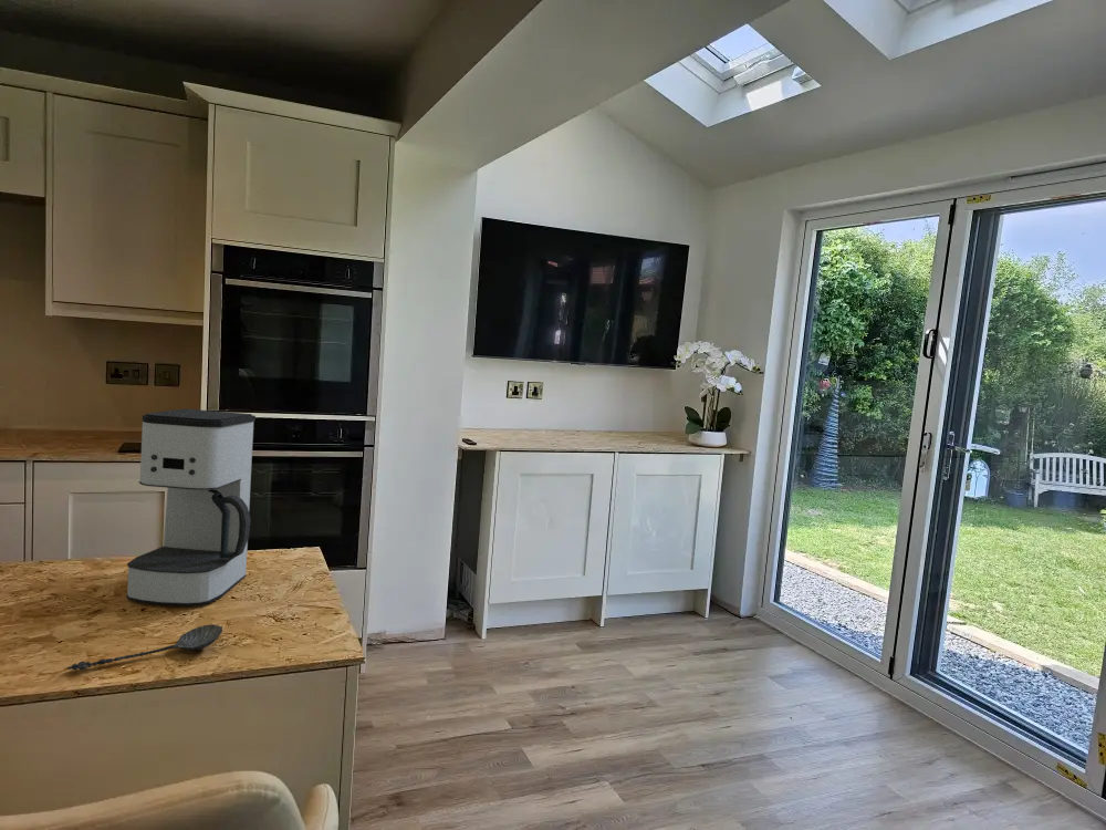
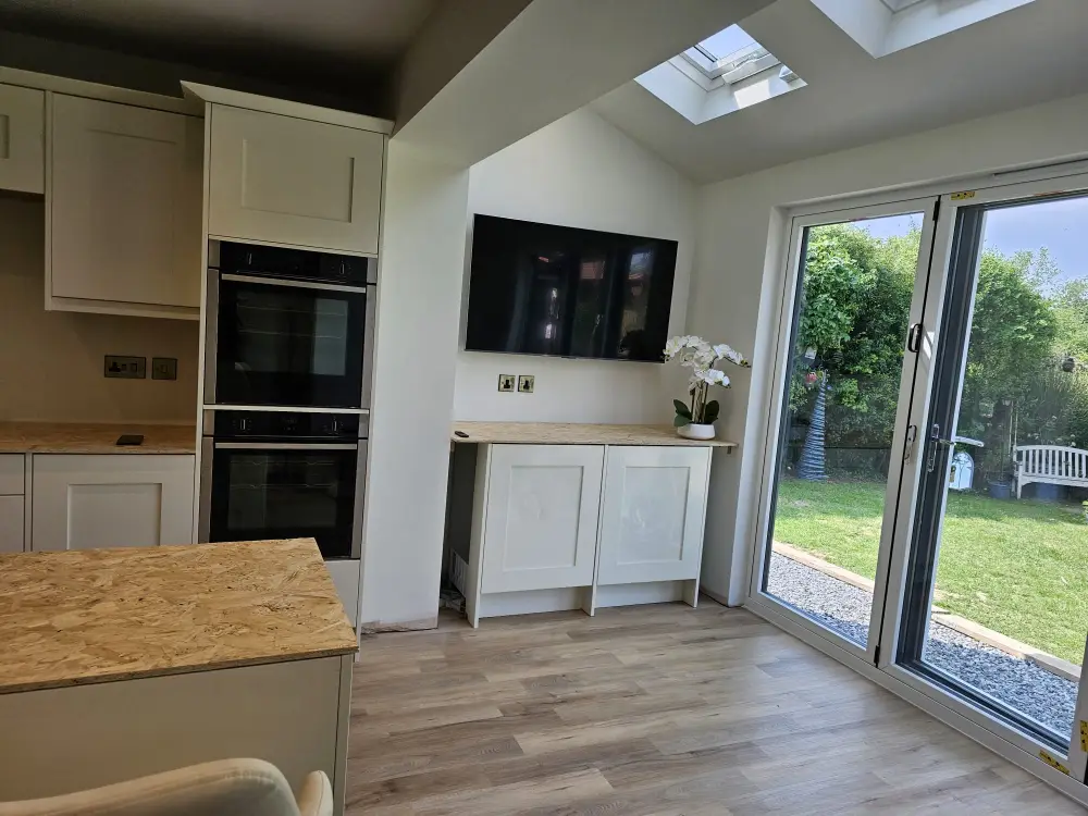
- spoon (149, 651)
- coffee maker (199, 502)
